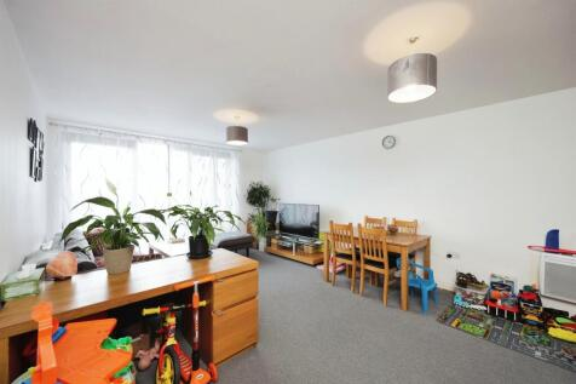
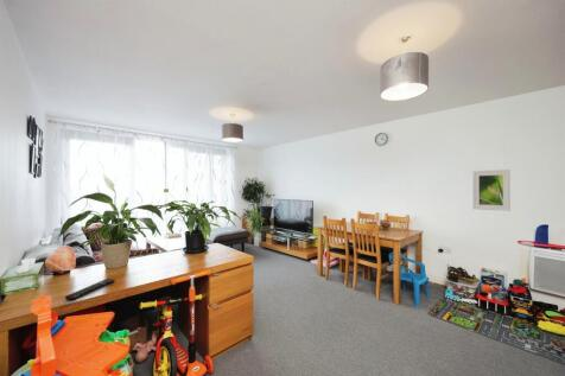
+ remote control (91, 288)
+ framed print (490, 190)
